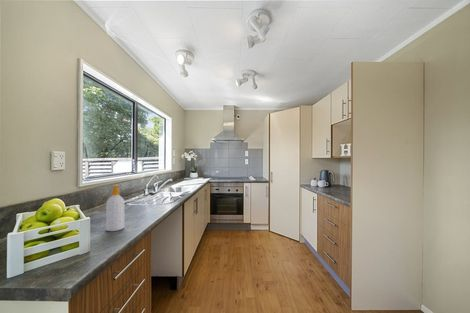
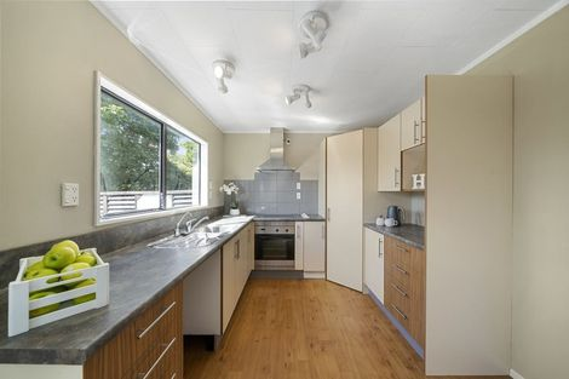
- soap bottle (115, 206)
